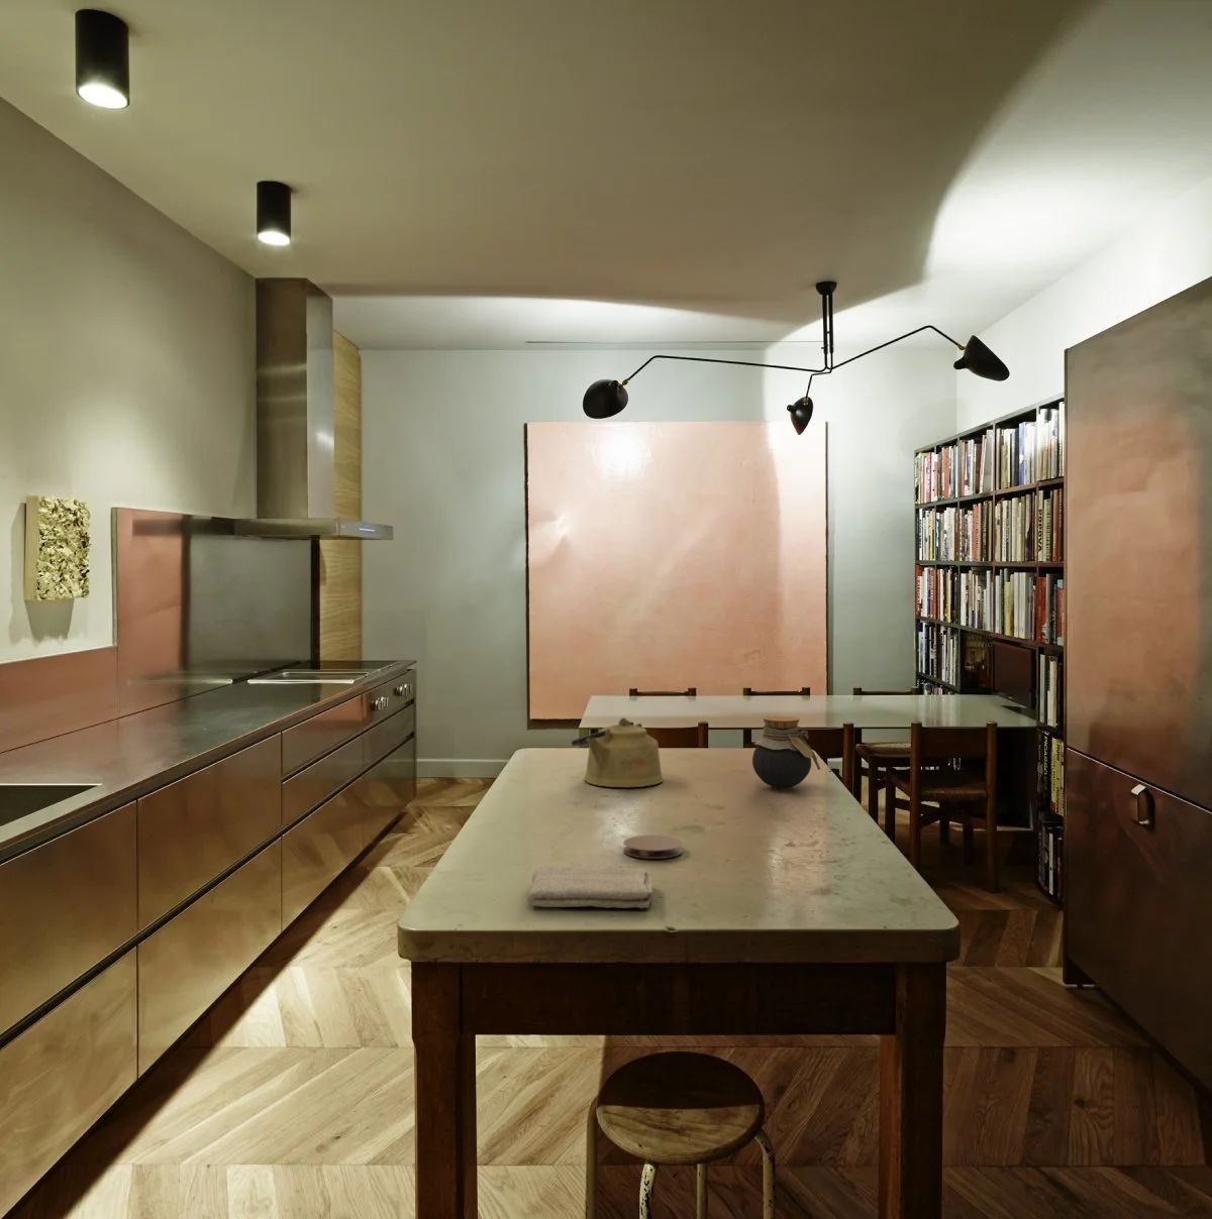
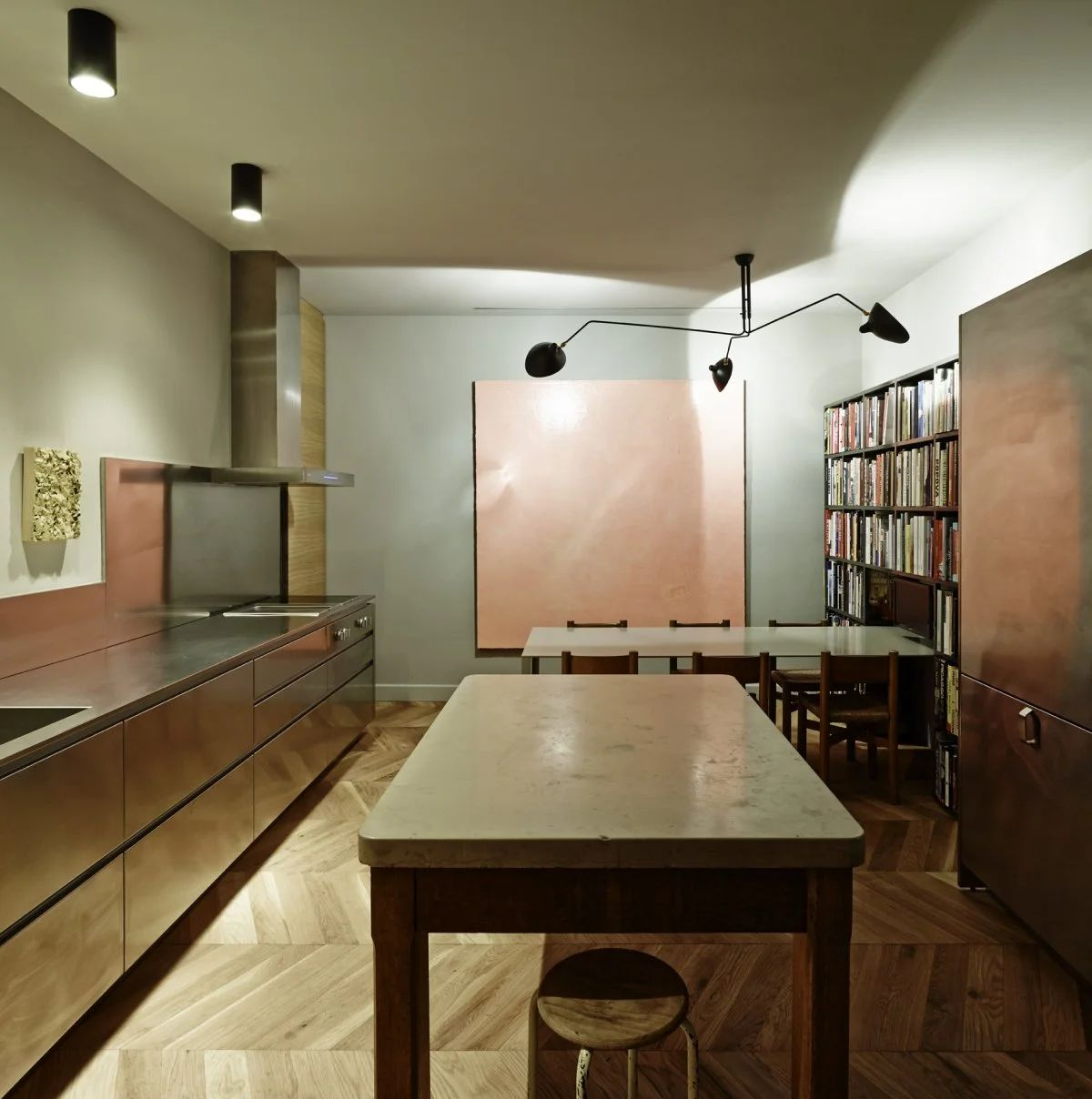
- coaster (653, 845)
- jar (784, 753)
- kettle (617, 749)
- washcloth (590, 885)
